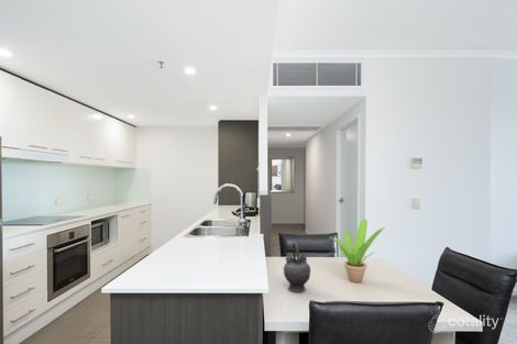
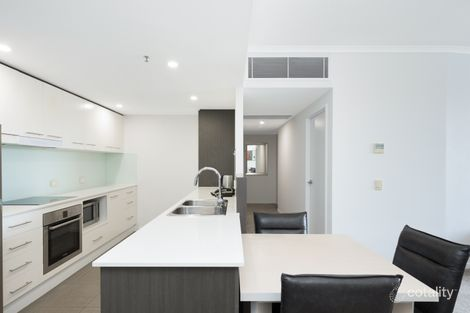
- teapot (296, 265)
- potted plant (354, 252)
